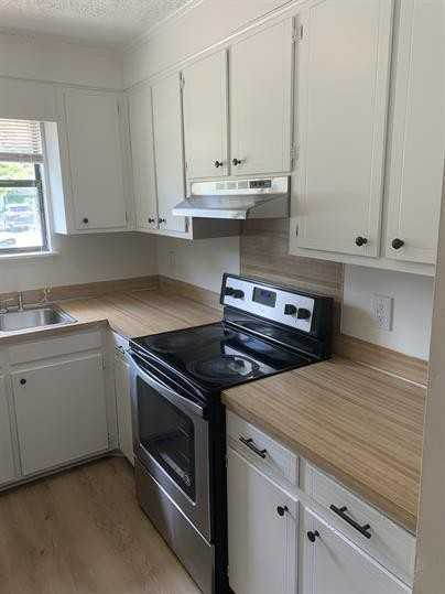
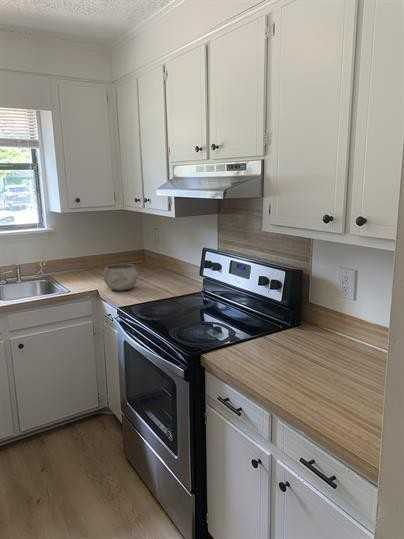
+ bowl (120, 277)
